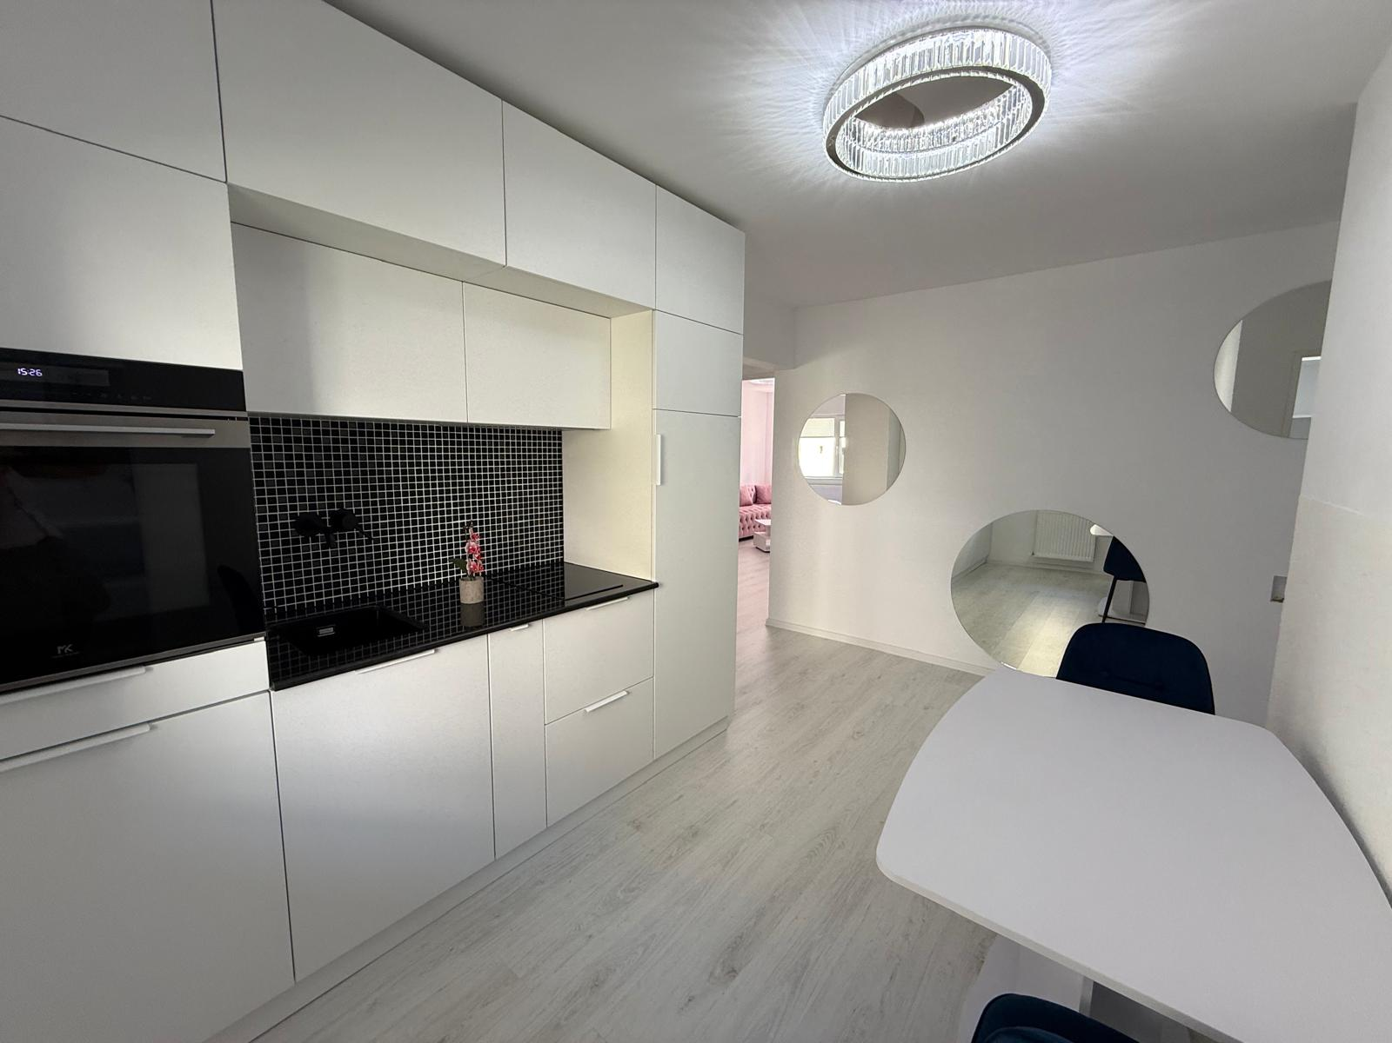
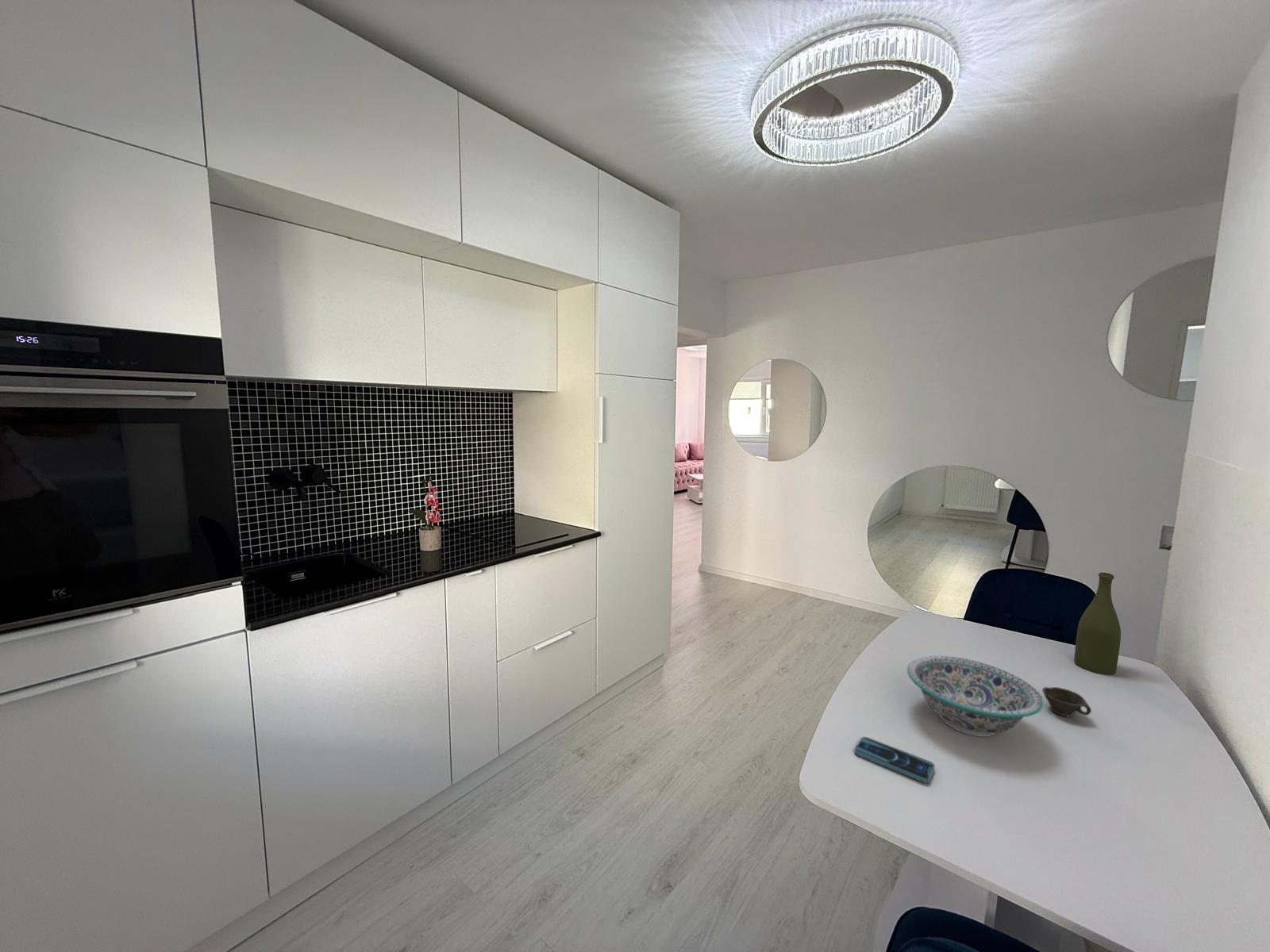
+ decorative bowl (969, 701)
+ cup (1065, 704)
+ bottle (1100, 621)
+ smartphone (893, 758)
